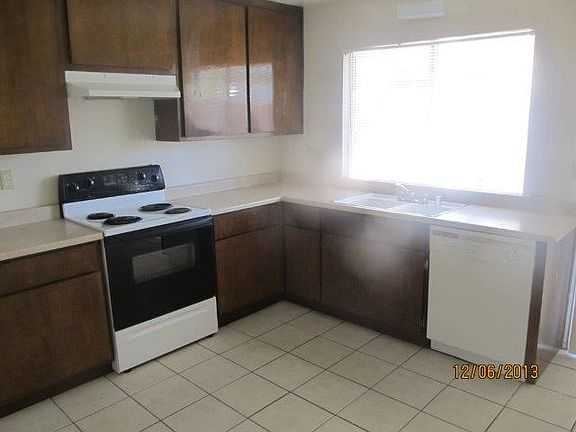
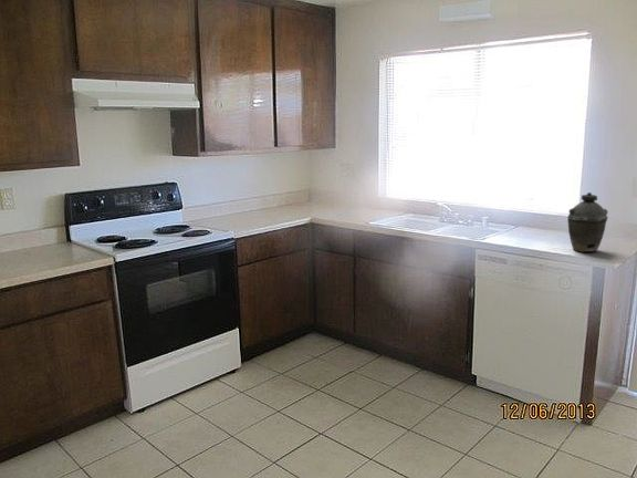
+ kettle (586, 221)
